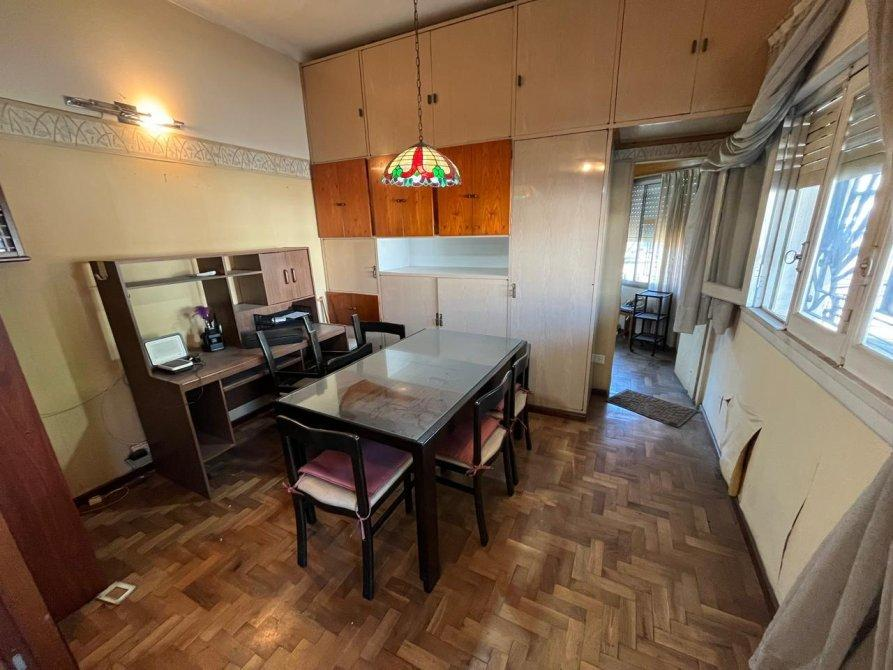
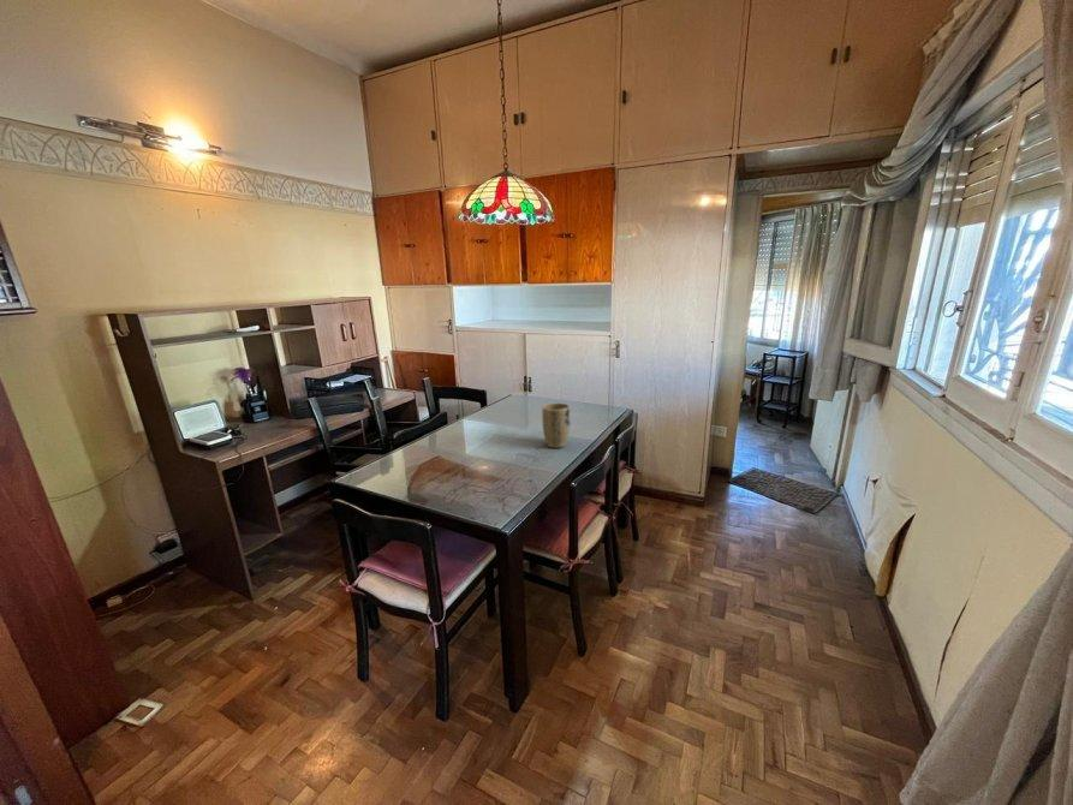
+ plant pot (556, 425)
